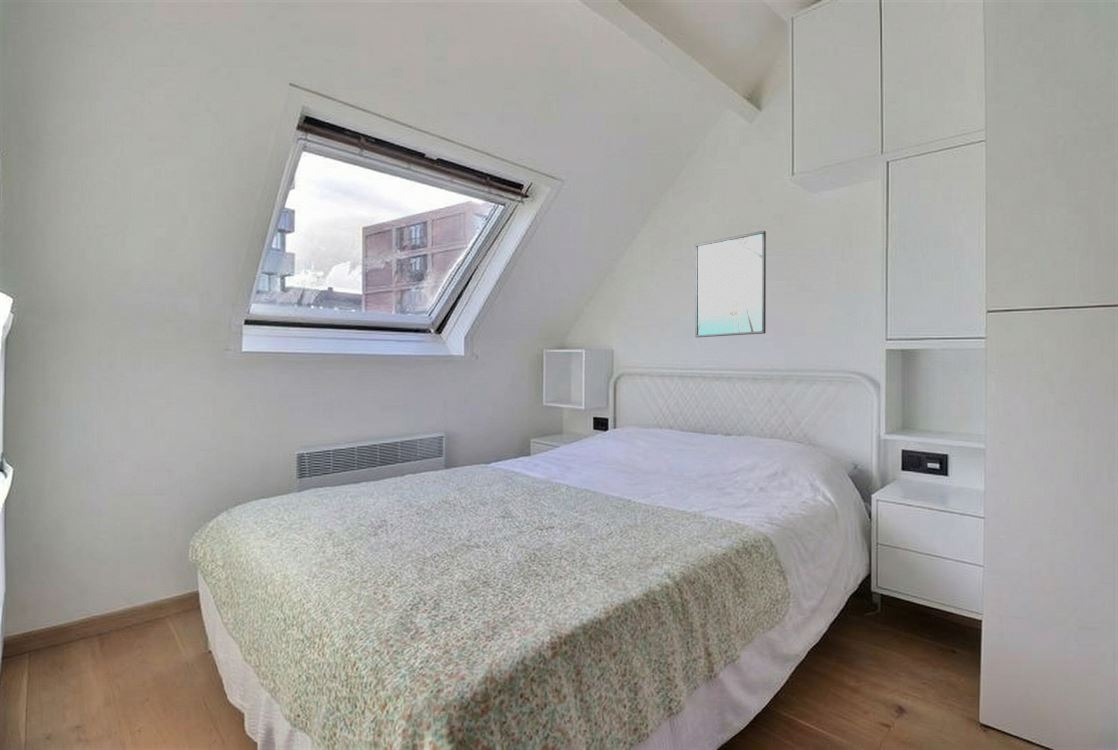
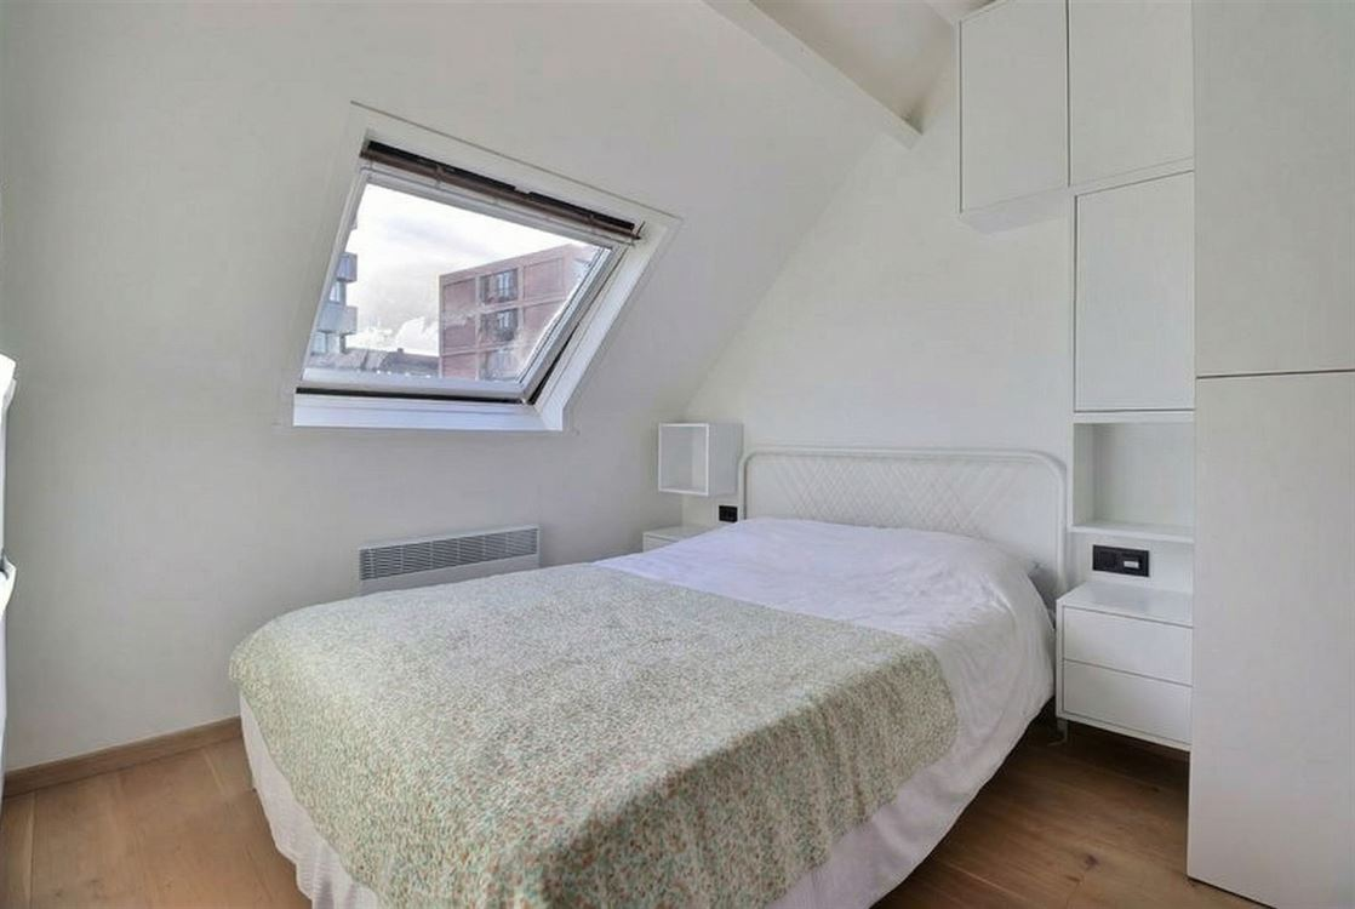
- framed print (728, 286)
